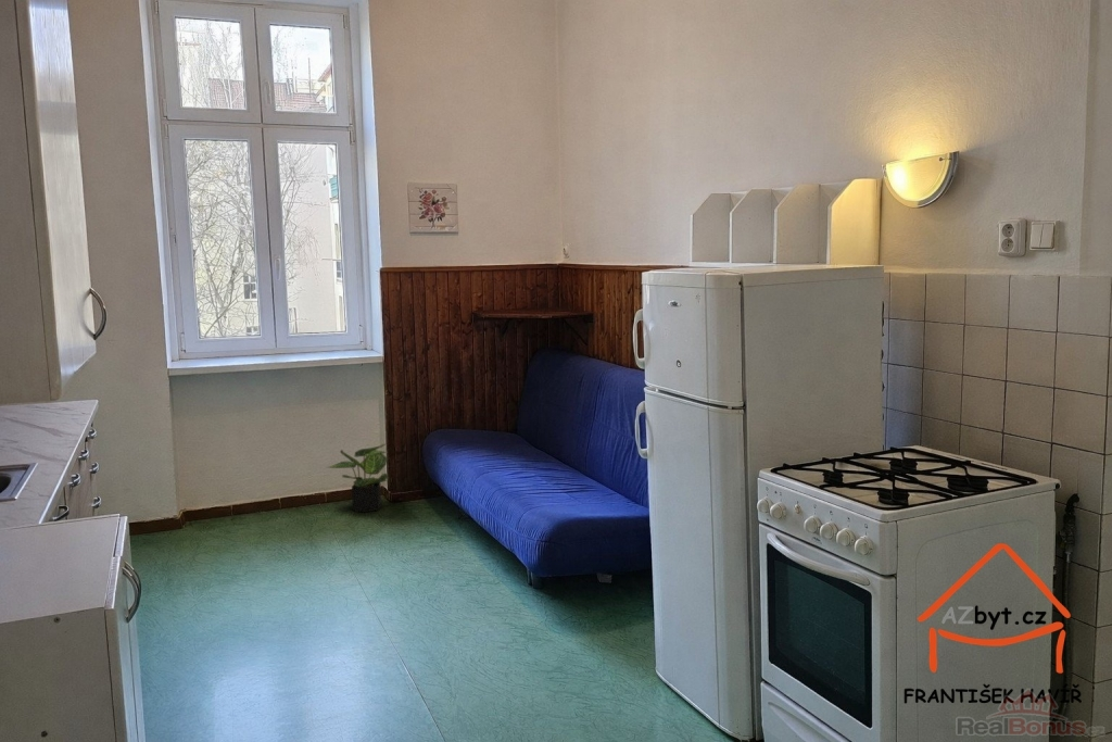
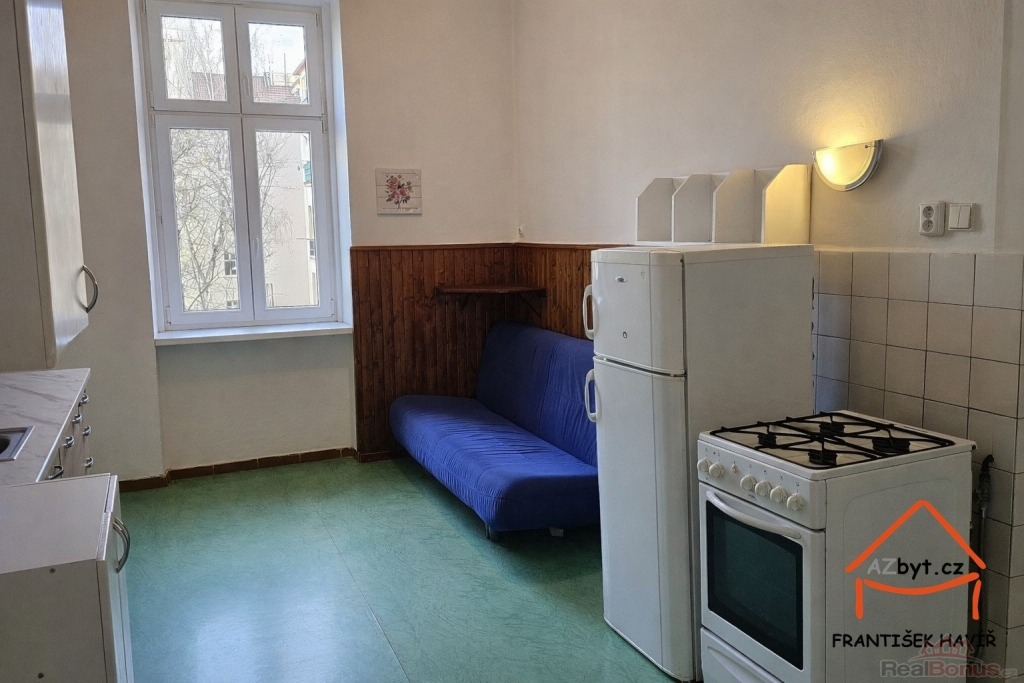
- potted plant (364, 475)
